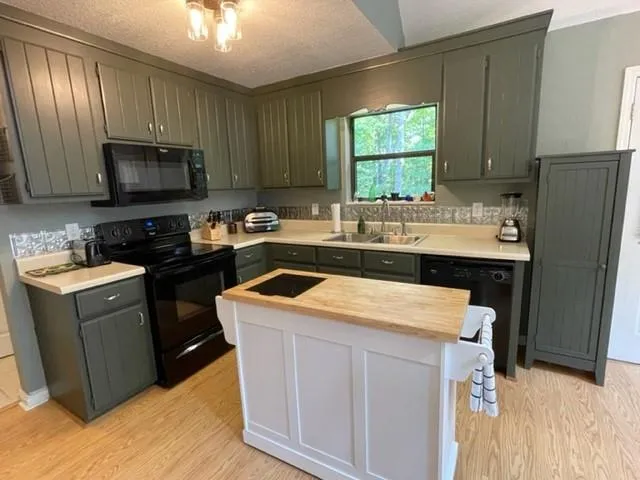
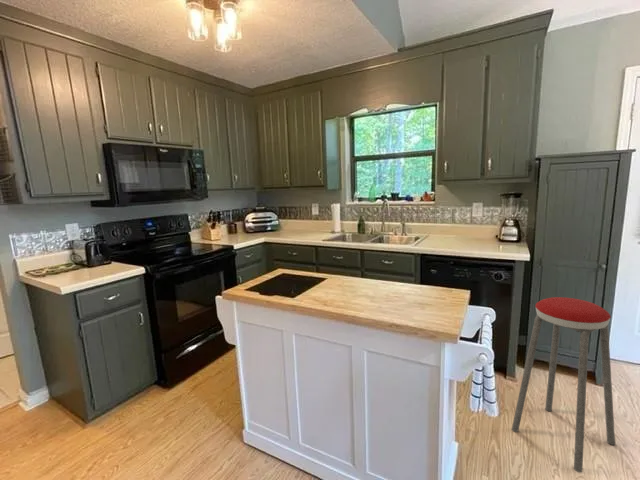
+ music stool (555, 372)
